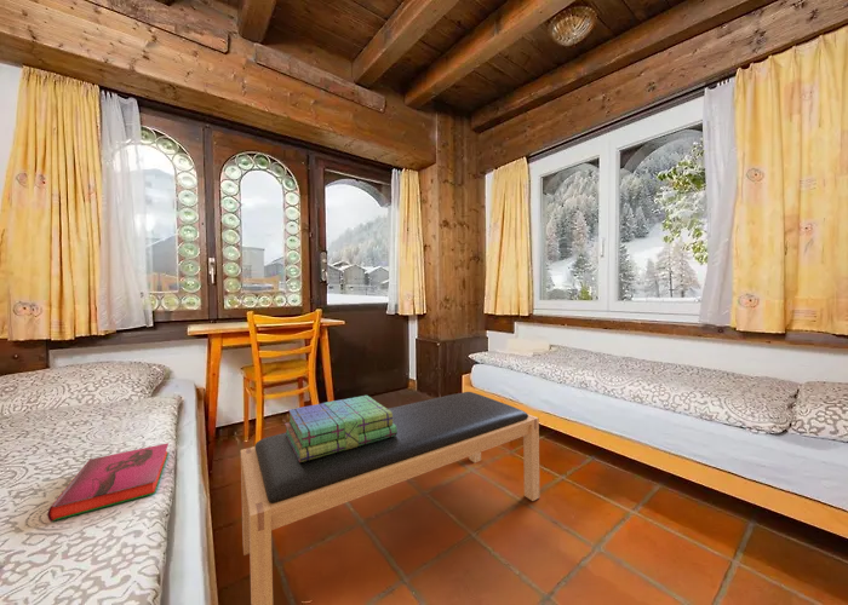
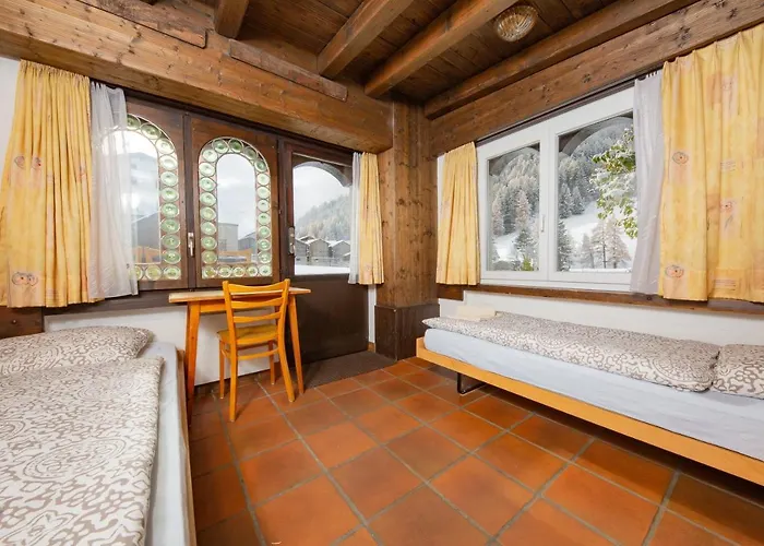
- stack of books (339, 422)
- hardback book (119, 474)
- bench (405, 469)
